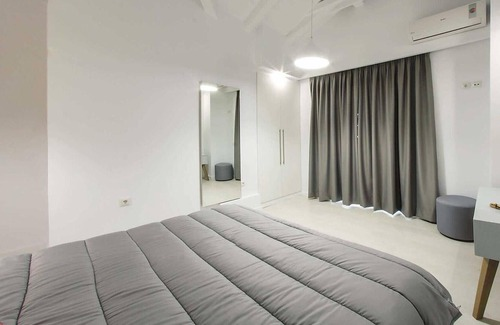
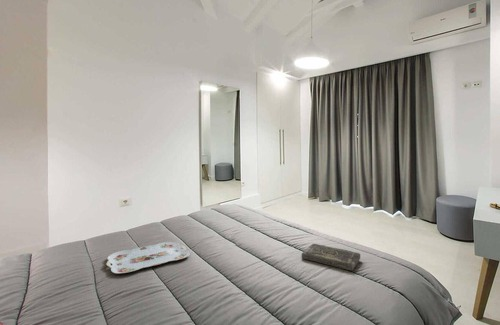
+ serving tray (149, 256)
+ book (330, 255)
